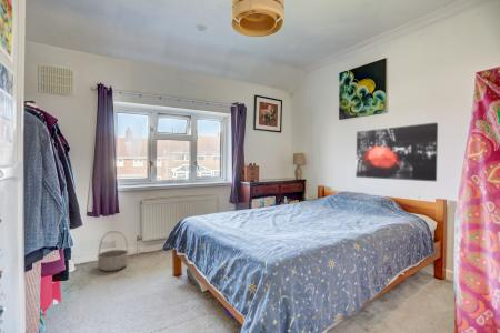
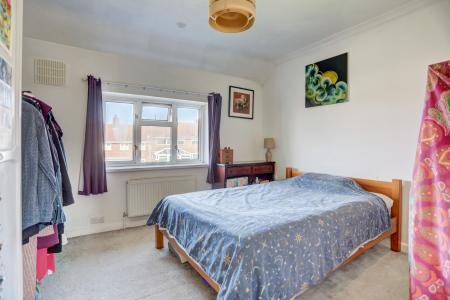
- basket (113, 250)
- wall art (391, 153)
